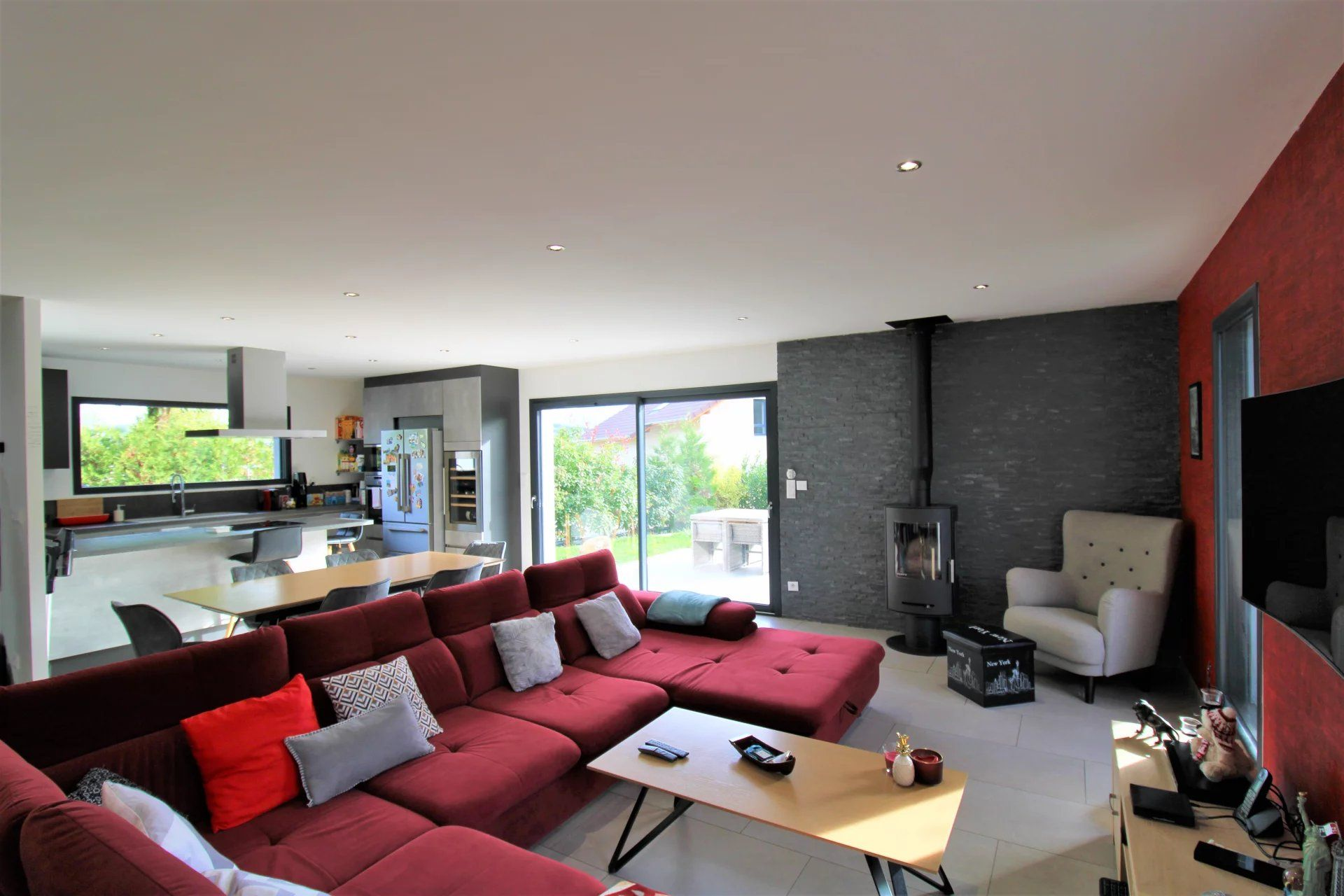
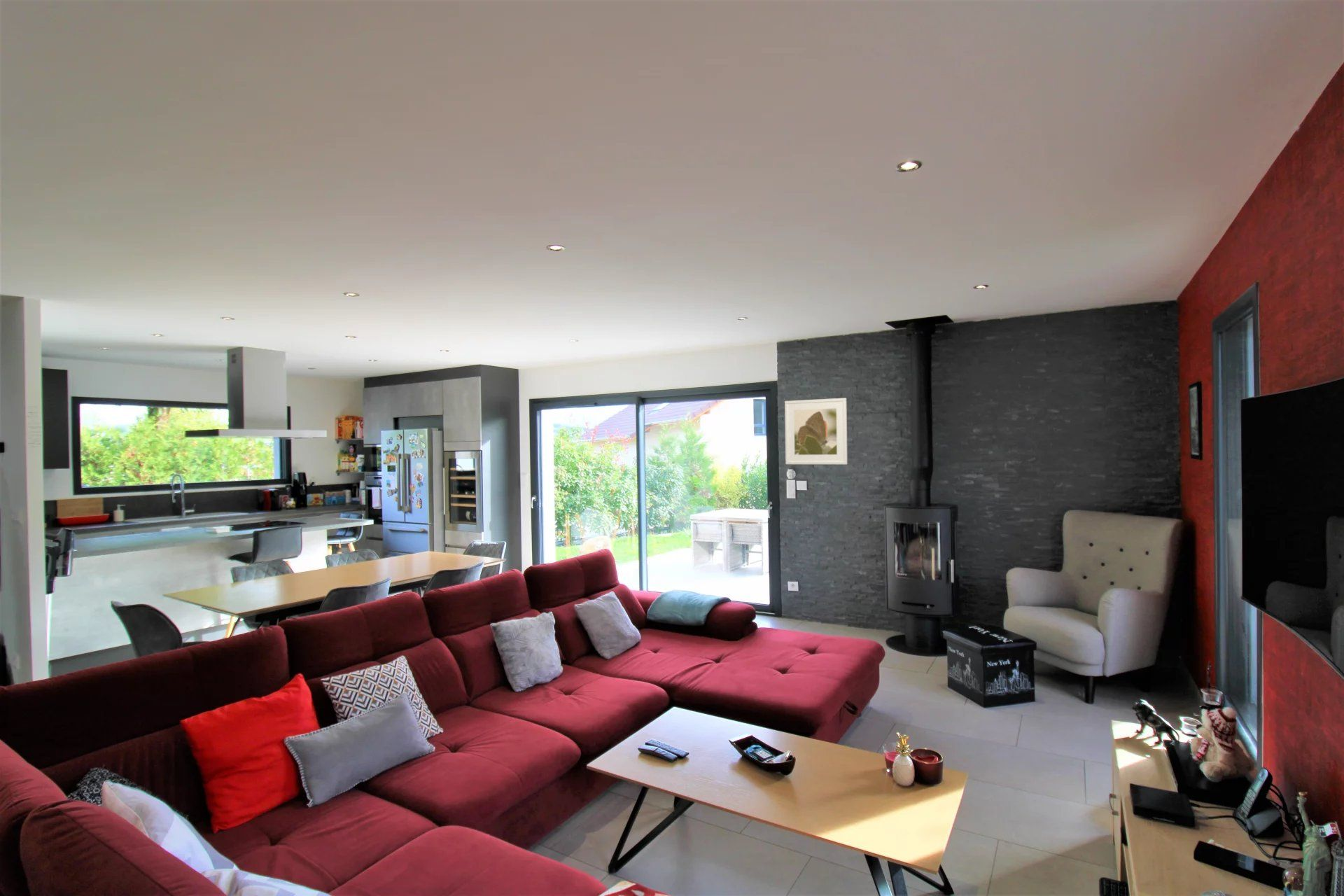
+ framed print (815, 432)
